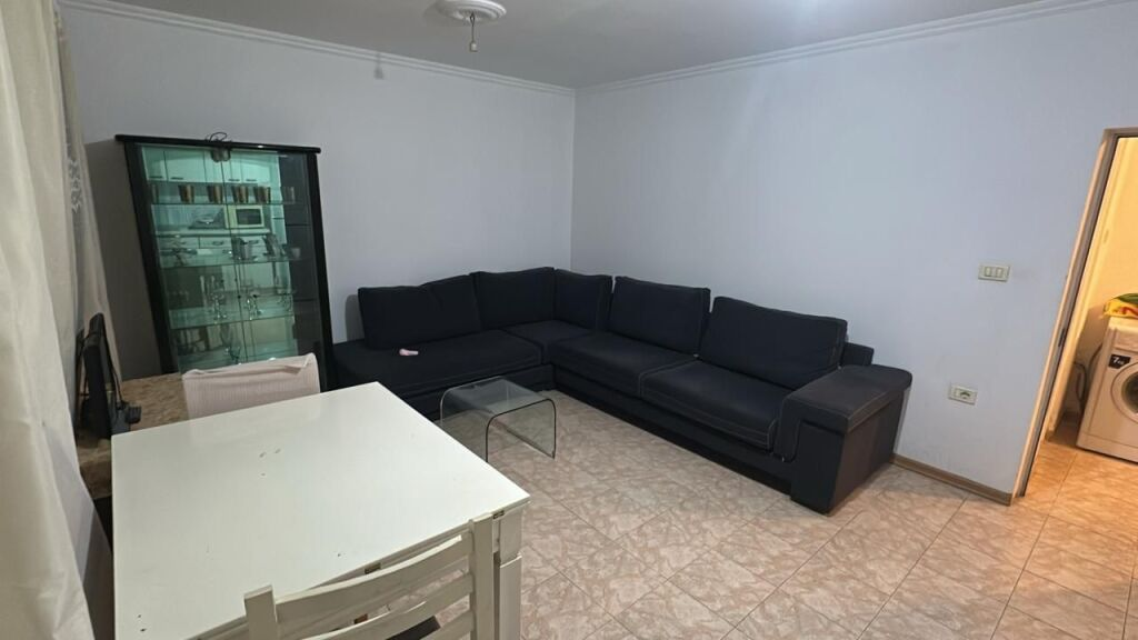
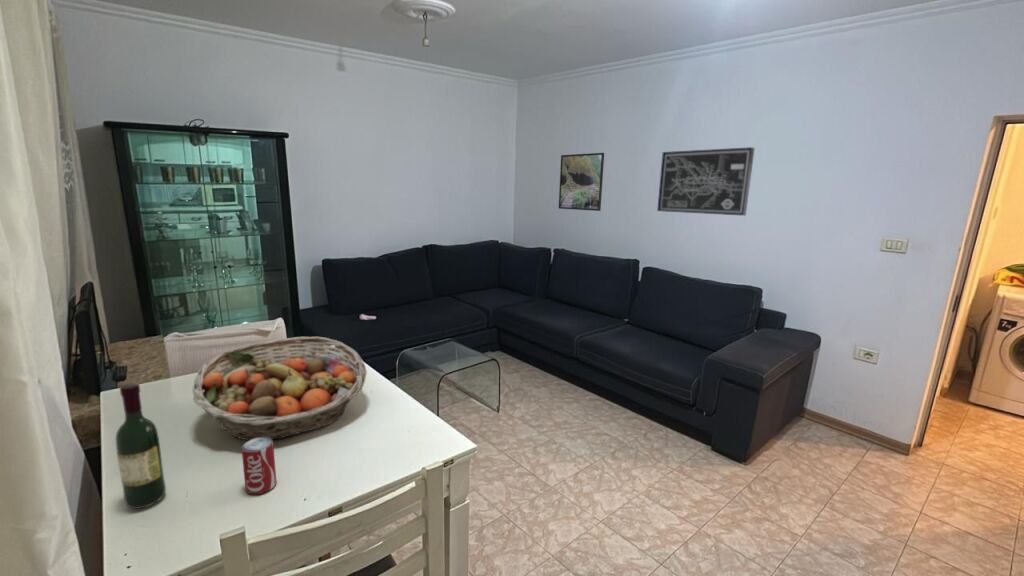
+ beverage can (259, 465)
+ wall art (701, 182)
+ wine bottle (138, 444)
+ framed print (580, 182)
+ fruit basket (286, 385)
